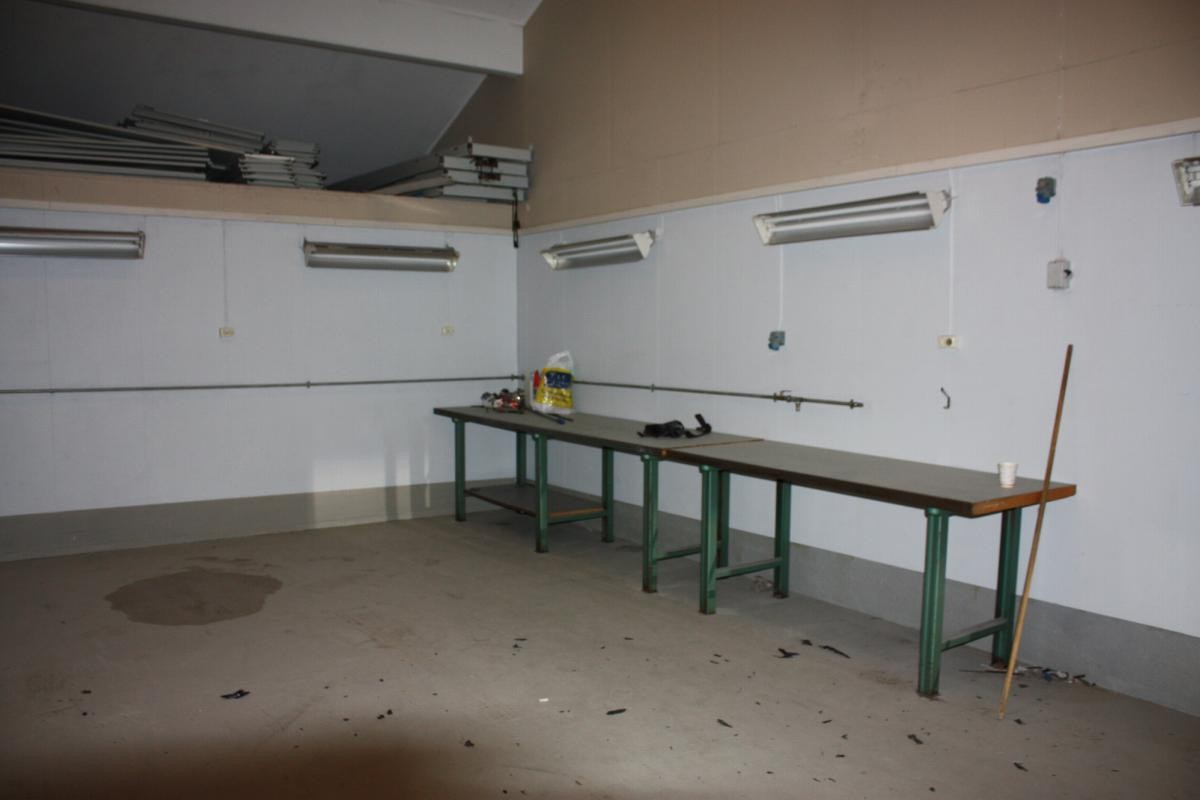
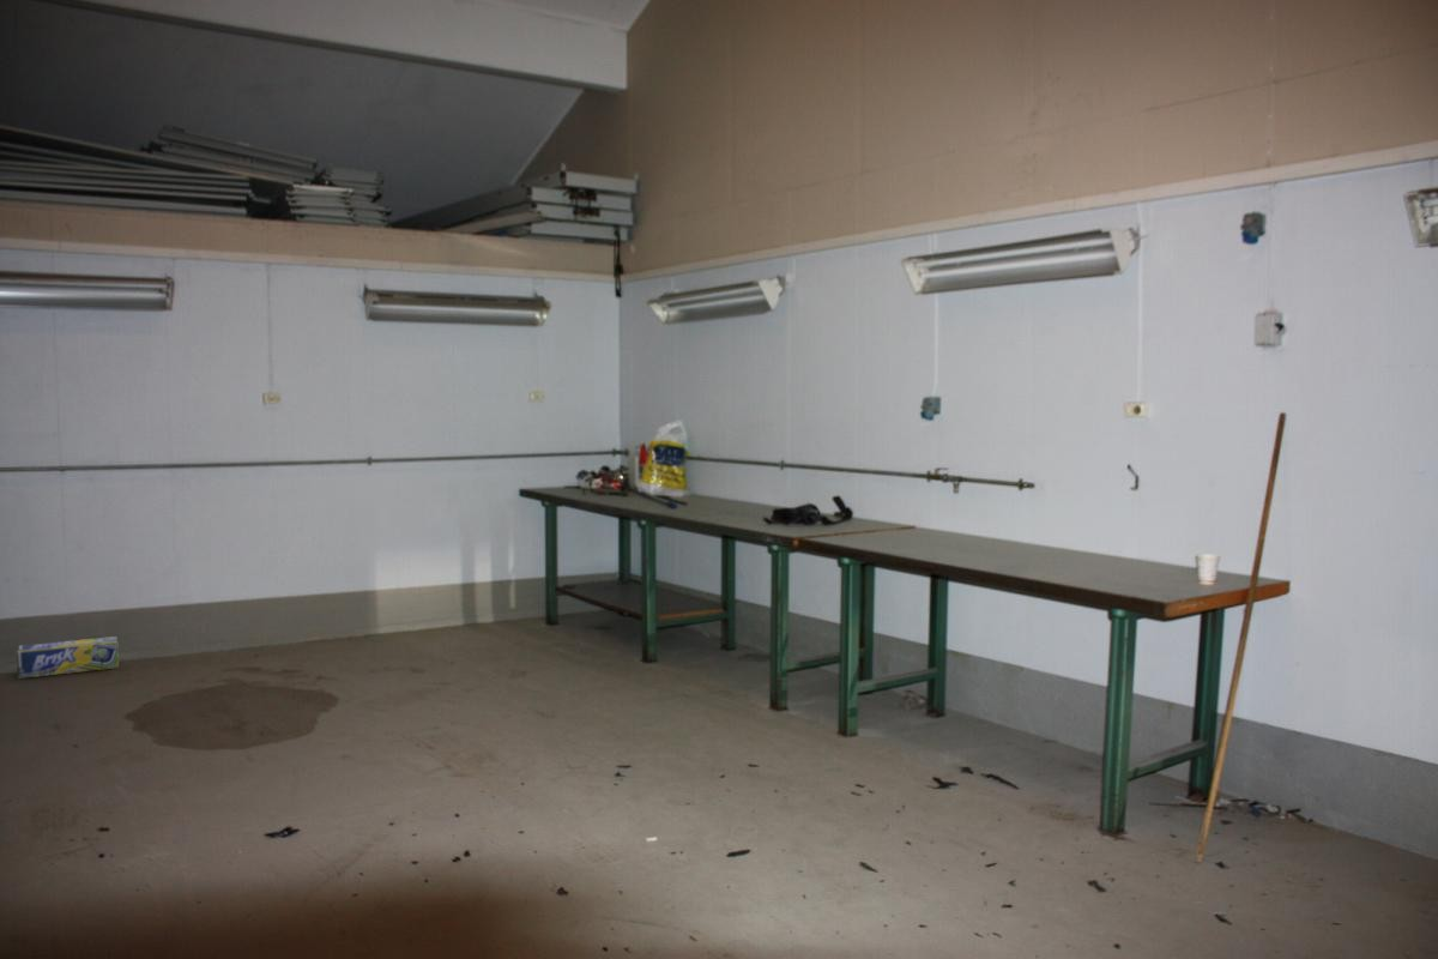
+ box (68, 656)
